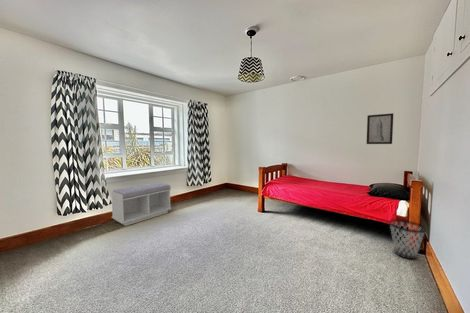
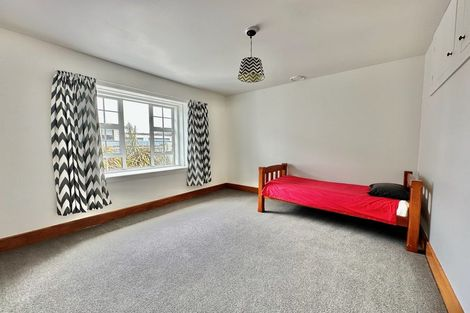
- wall art (379, 129)
- bench (143, 201)
- wastebasket (405, 239)
